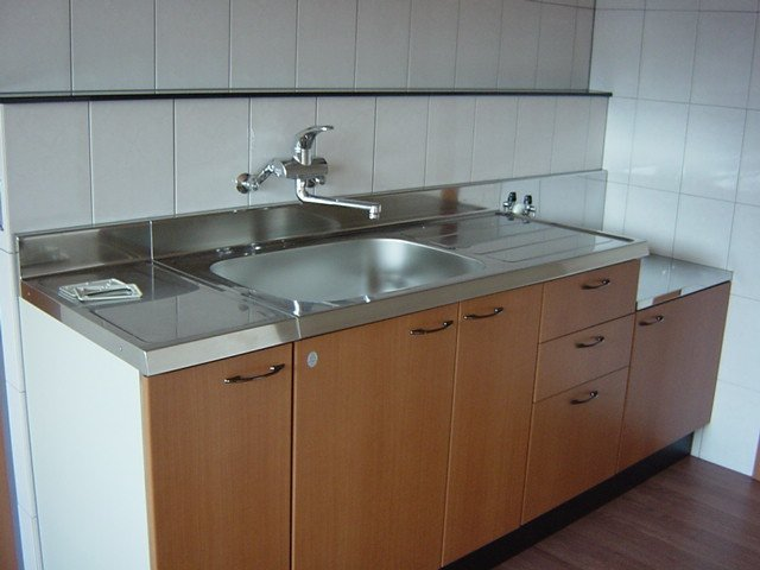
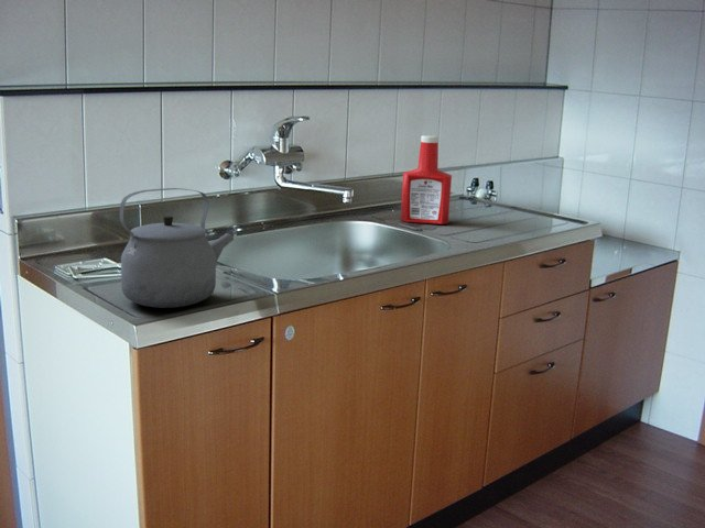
+ soap bottle (426, 178)
+ tea kettle (181, 243)
